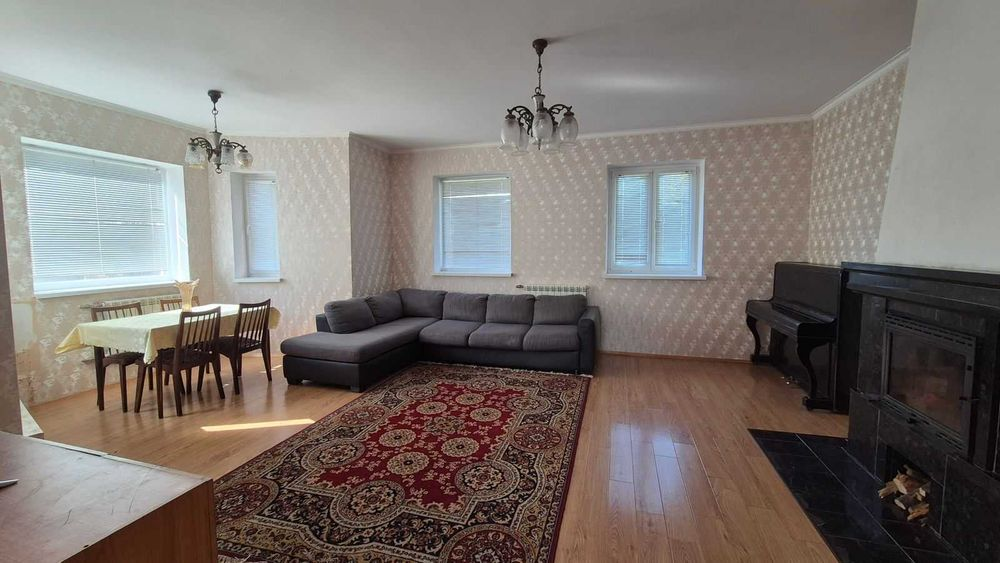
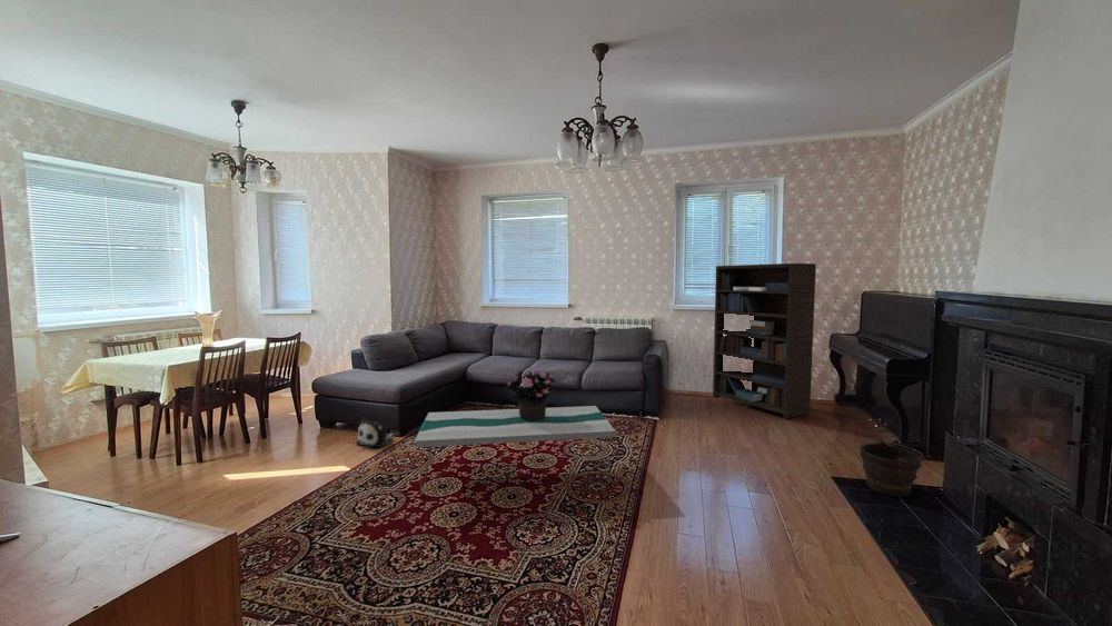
+ bucket (890, 468)
+ potted flower (533, 391)
+ plush toy (378, 428)
+ bookcase (759, 335)
+ coffee table (516, 441)
